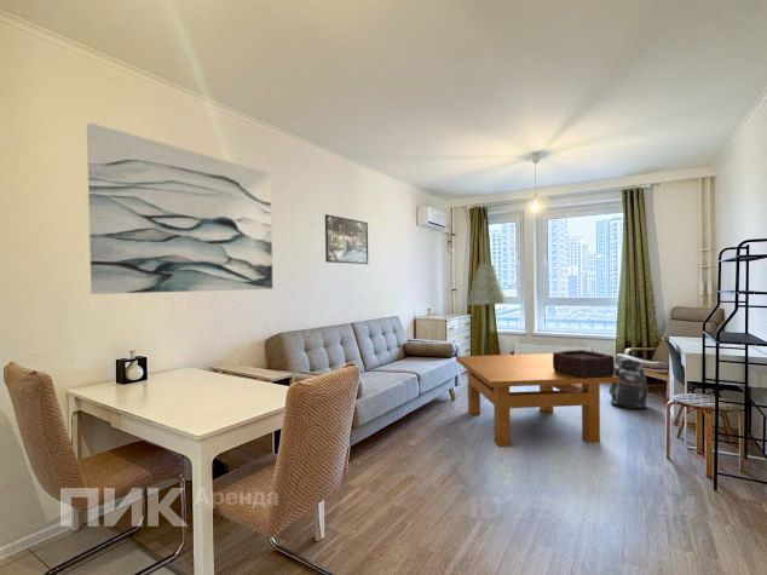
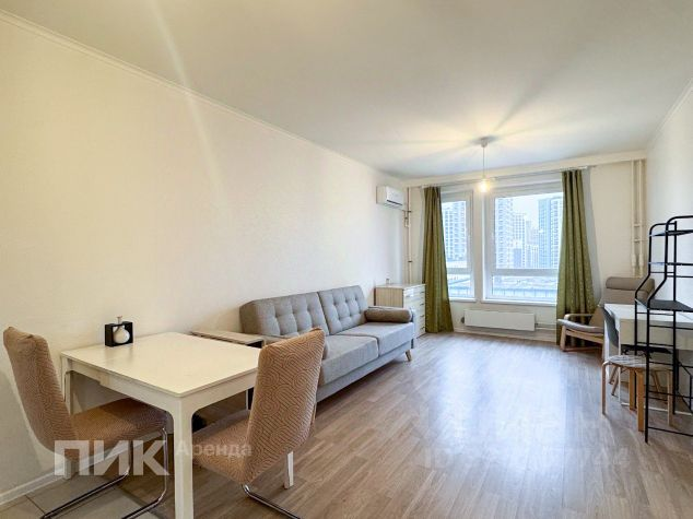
- wall art (197, 222)
- floor lamp (486, 323)
- table (526, 395)
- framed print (347, 241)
- backpack (628, 381)
- decorative container (582, 363)
